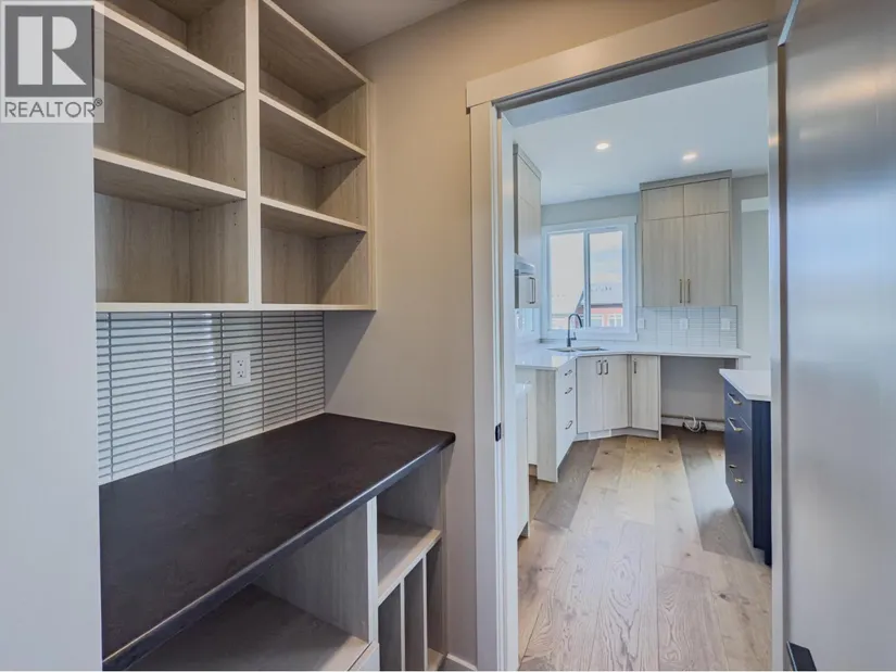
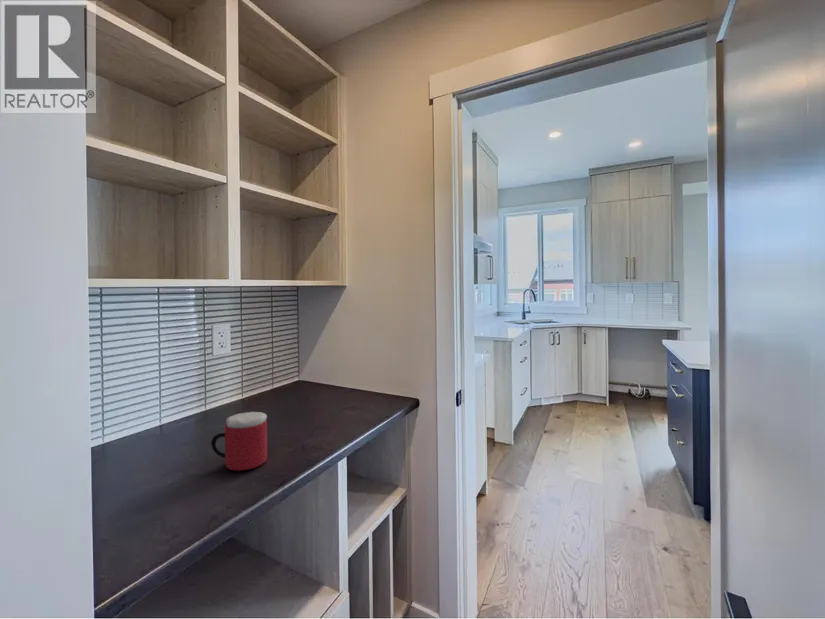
+ mug (240, 439)
